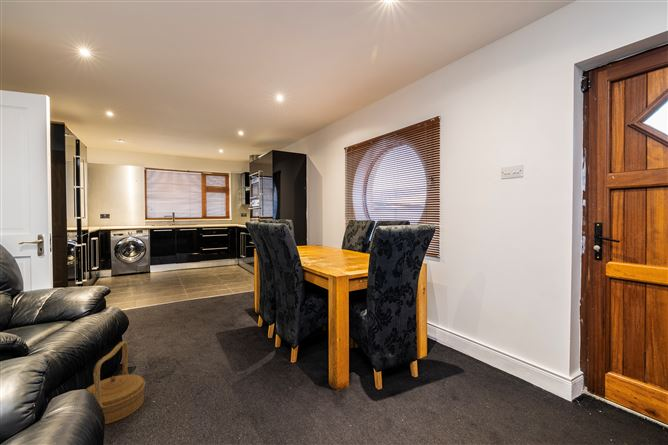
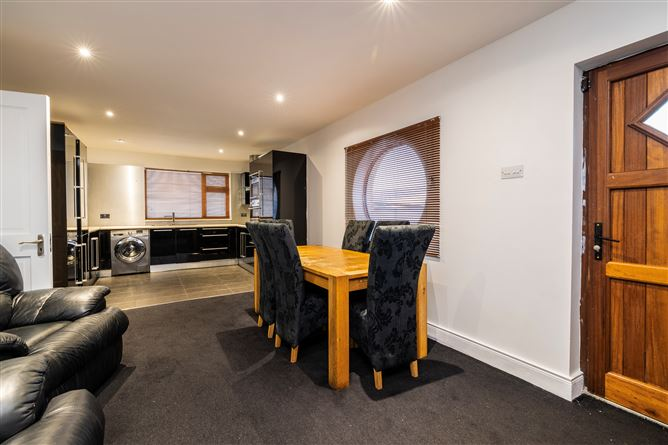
- basket (113, 379)
